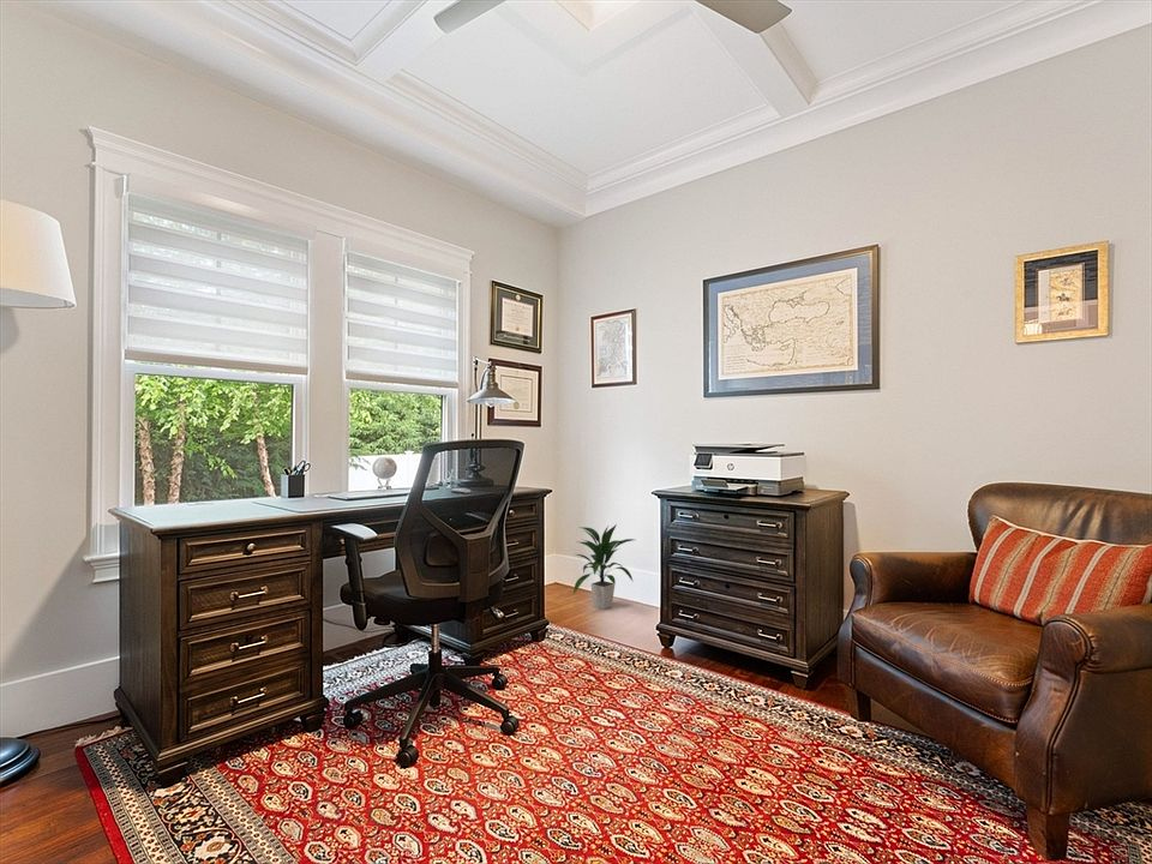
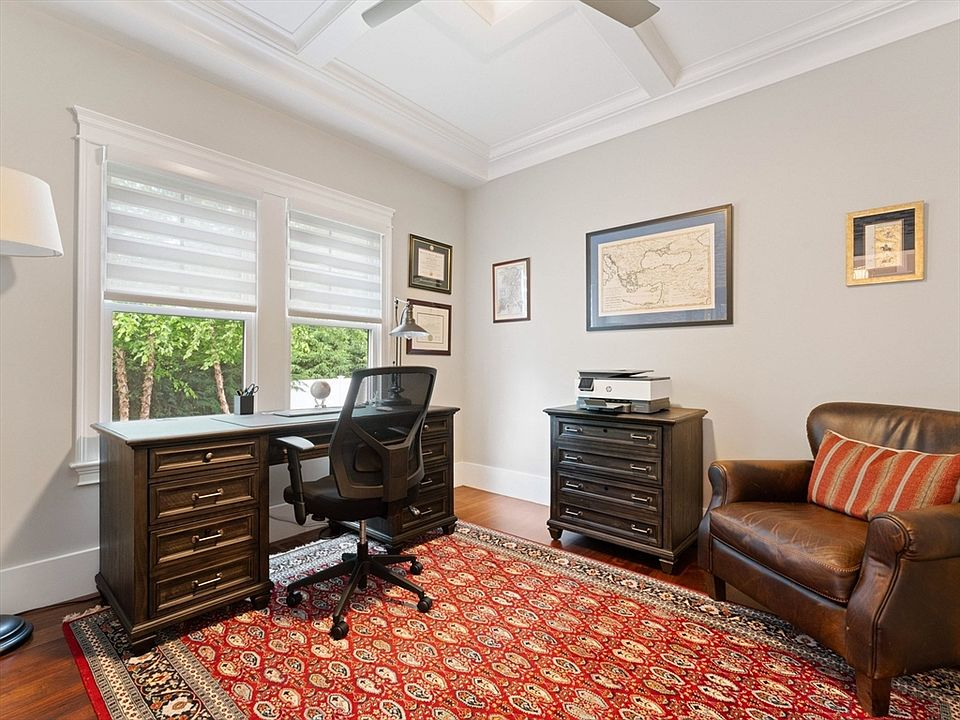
- indoor plant (599, 563)
